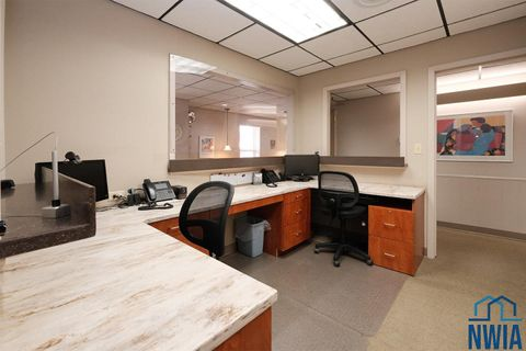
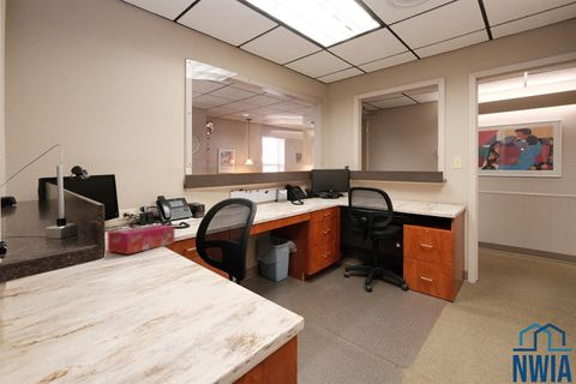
+ tissue box (143, 238)
